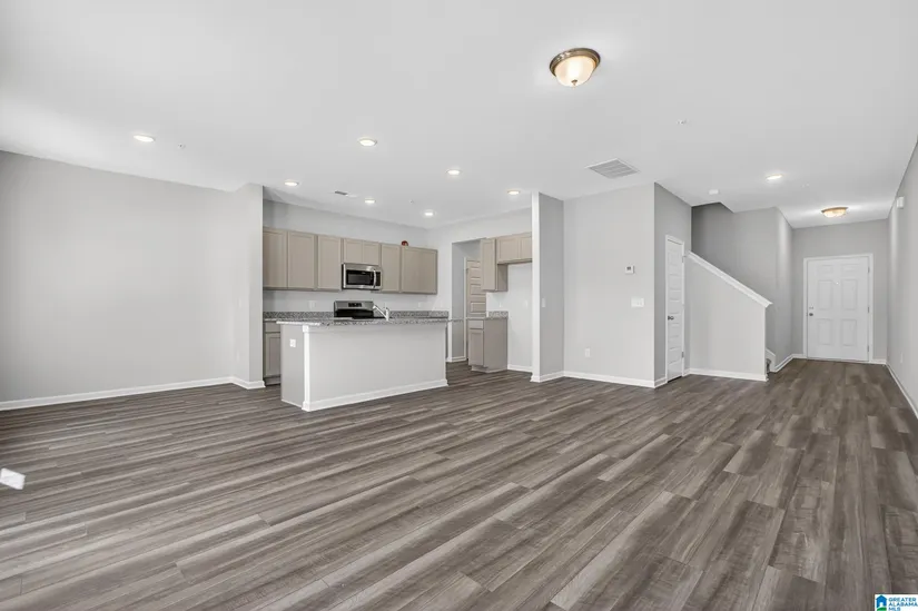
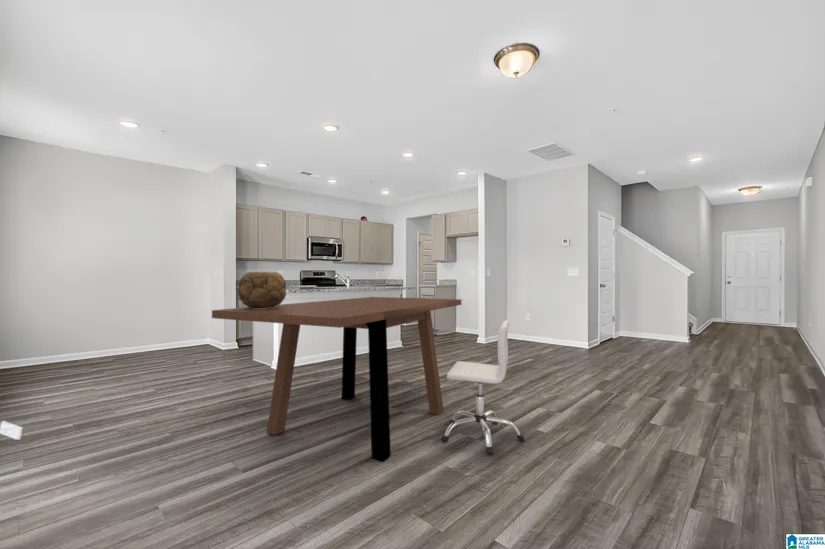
+ decorative bowl (262, 289)
+ chair (483, 379)
+ dining table (355, 362)
